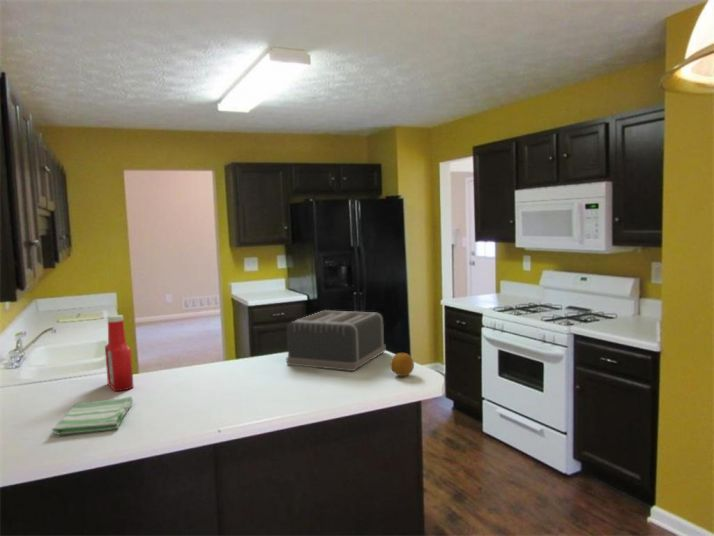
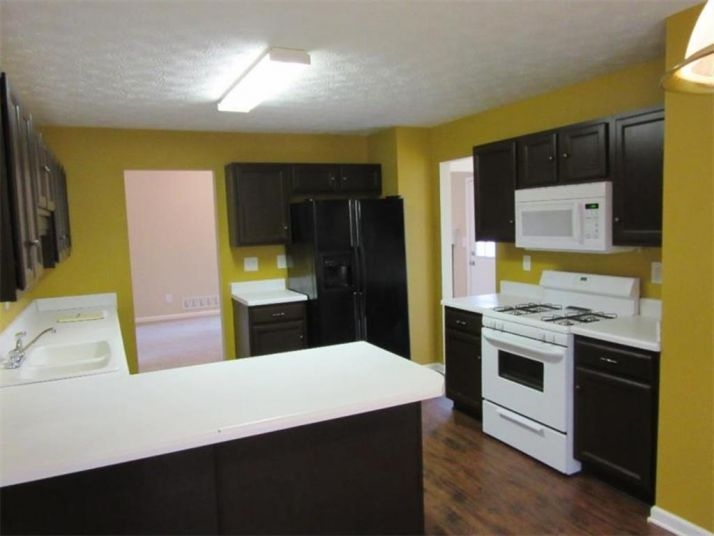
- fruit (402, 364)
- soap bottle (117, 351)
- toaster (339, 336)
- dish towel (95, 414)
